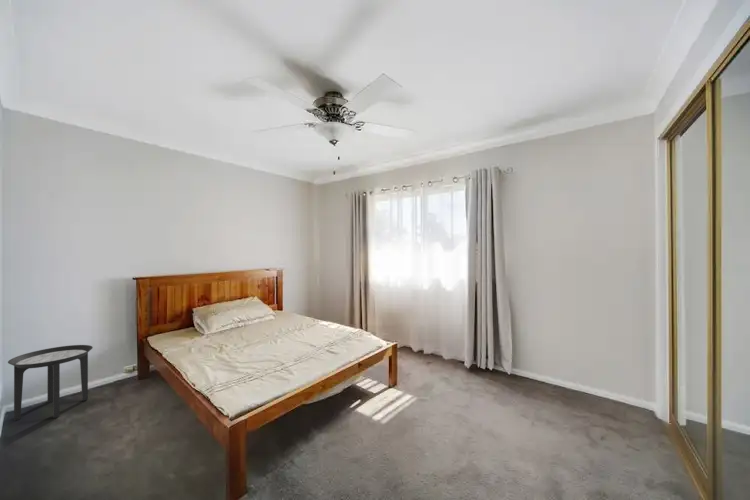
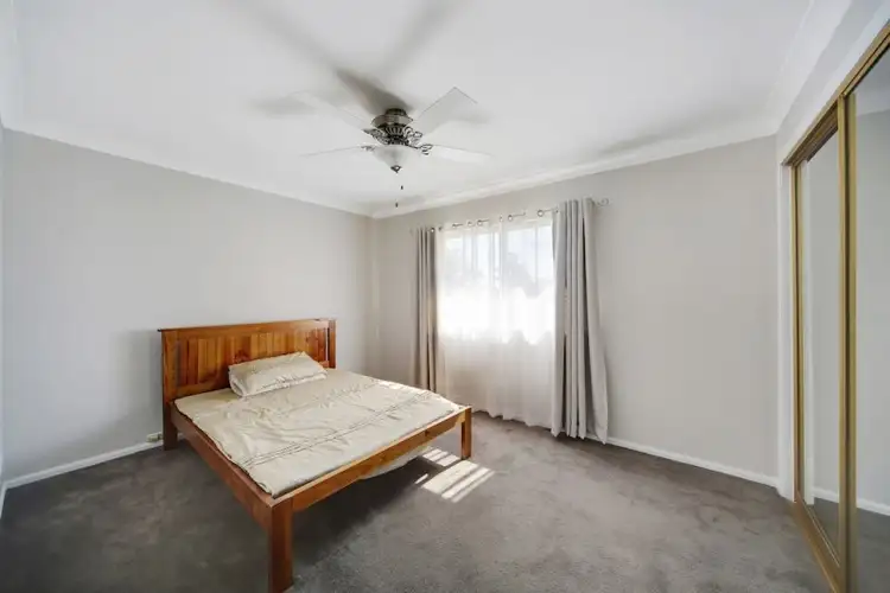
- side table (53, 381)
